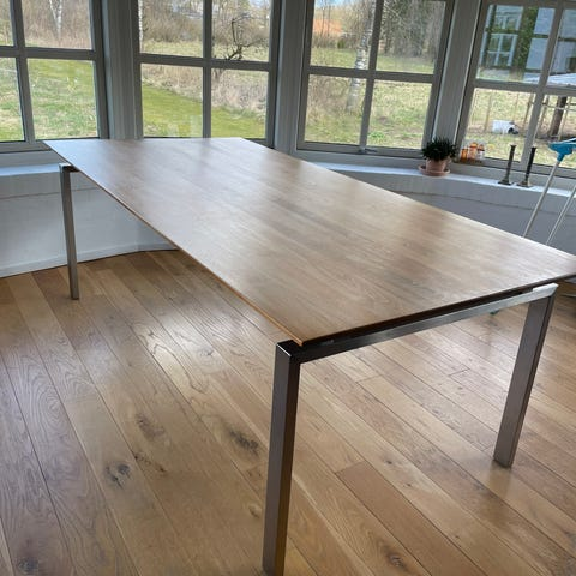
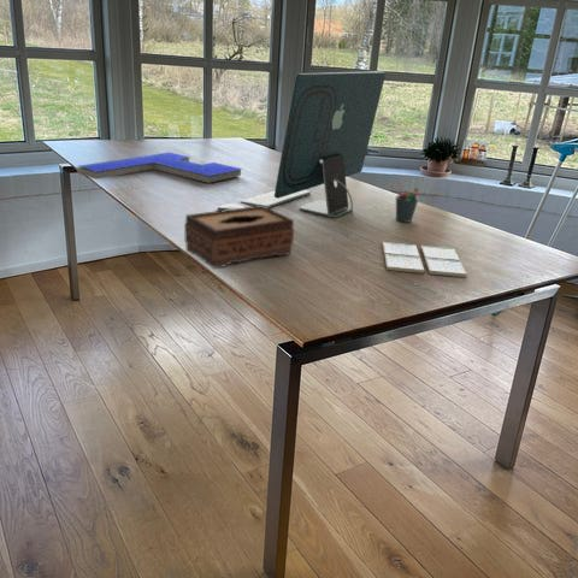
+ pen holder (406, 202)
+ drink coaster (420, 259)
+ keyboard (161, 170)
+ tissue box (238, 235)
+ computer monitor (311, 140)
